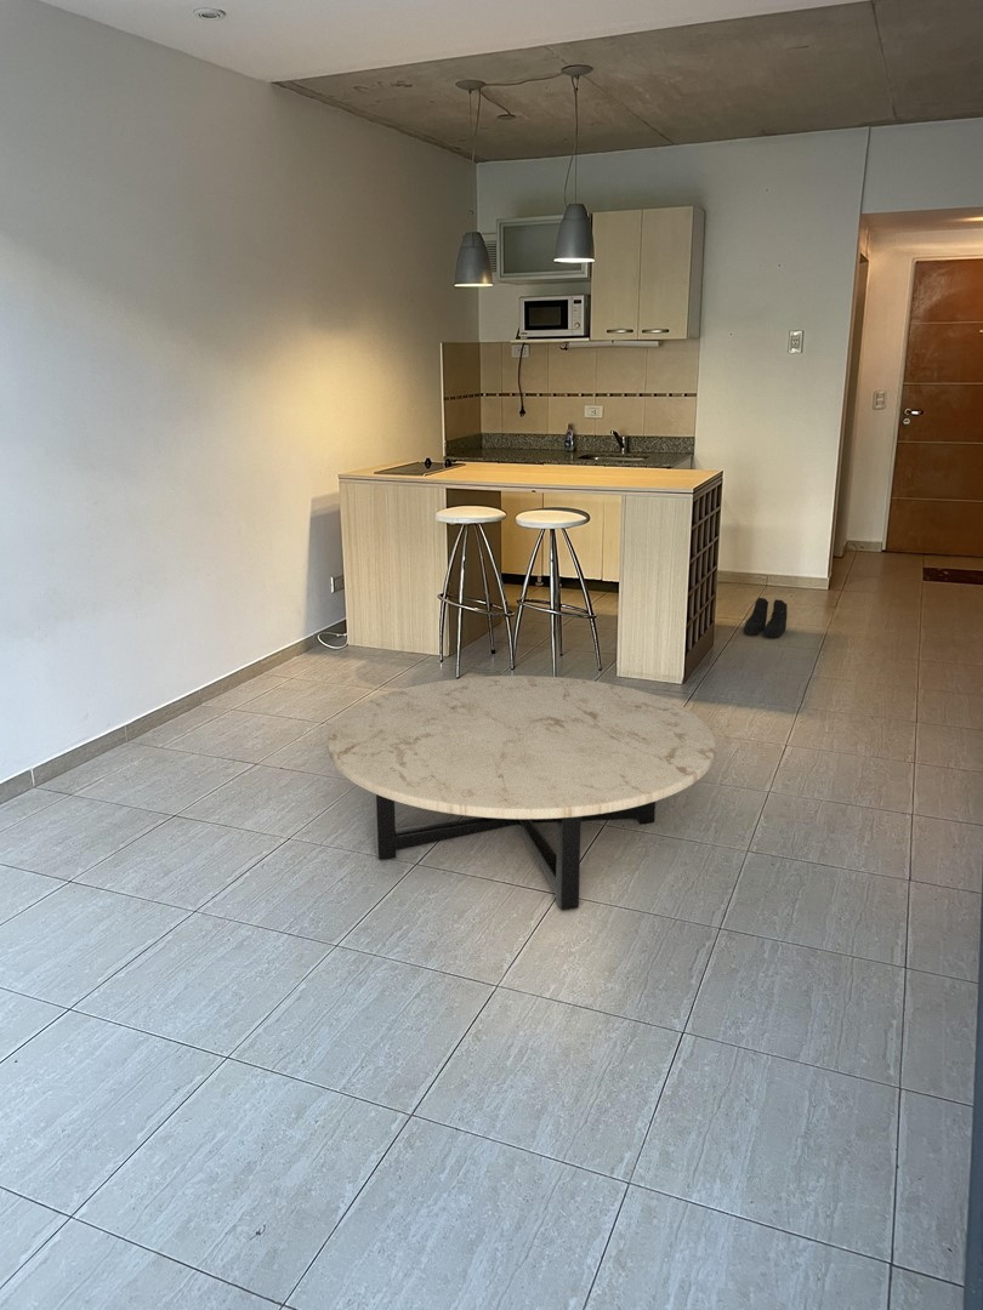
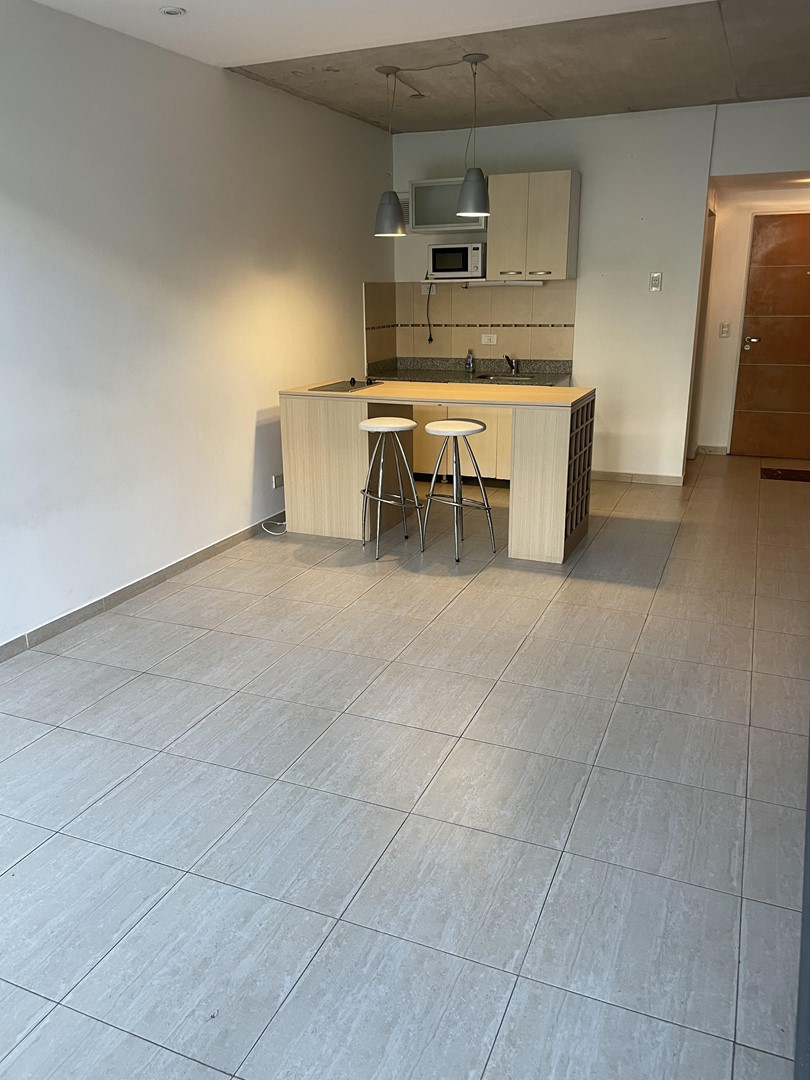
- boots (766, 615)
- coffee table (519, 784)
